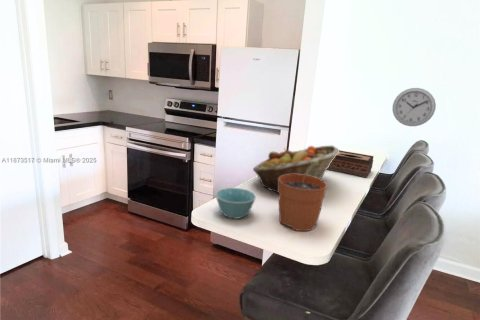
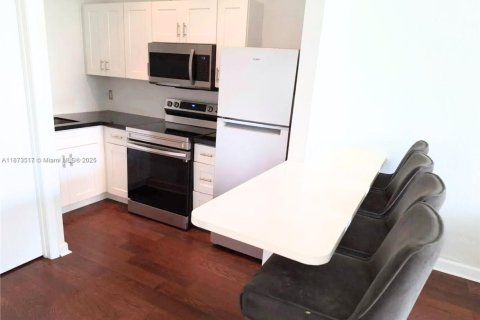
- wall clock (413, 107)
- tissue box (348, 162)
- plant pot (301, 191)
- bowl (235, 204)
- fruit basket (295, 165)
